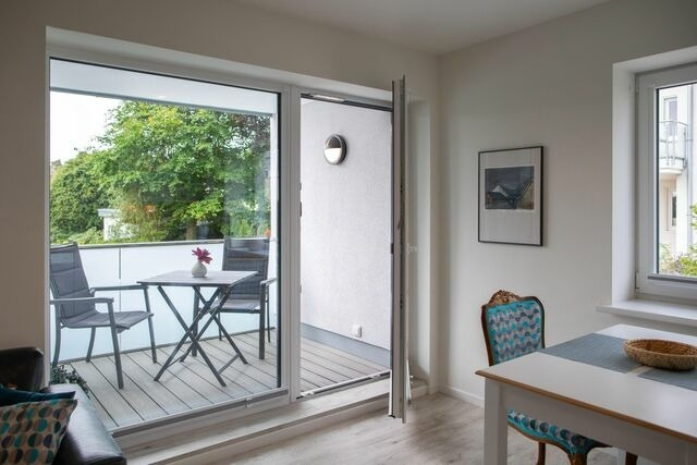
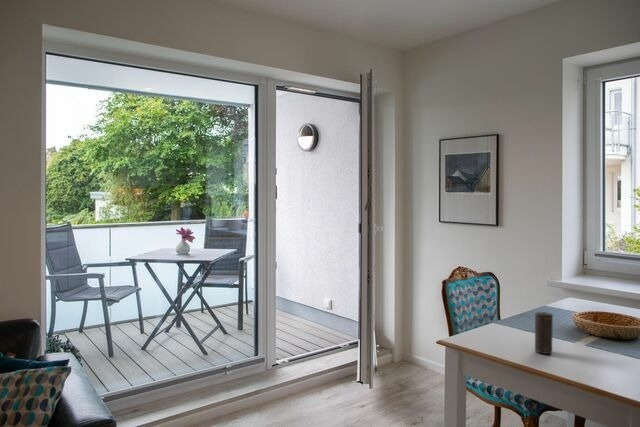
+ candle (543, 332)
